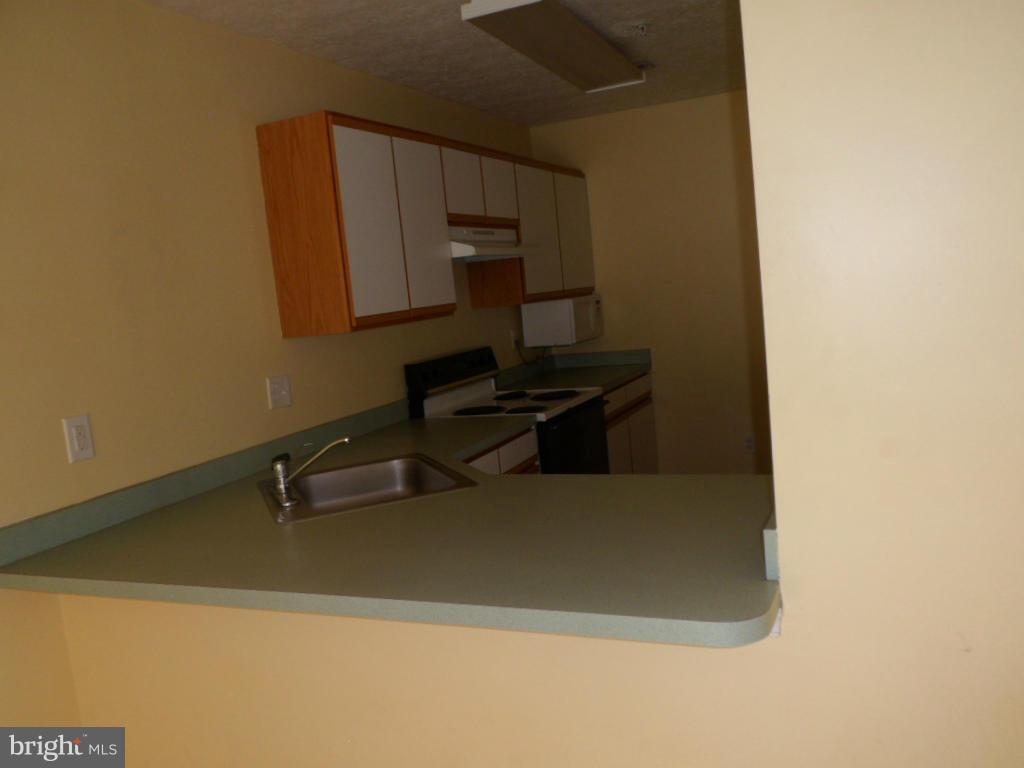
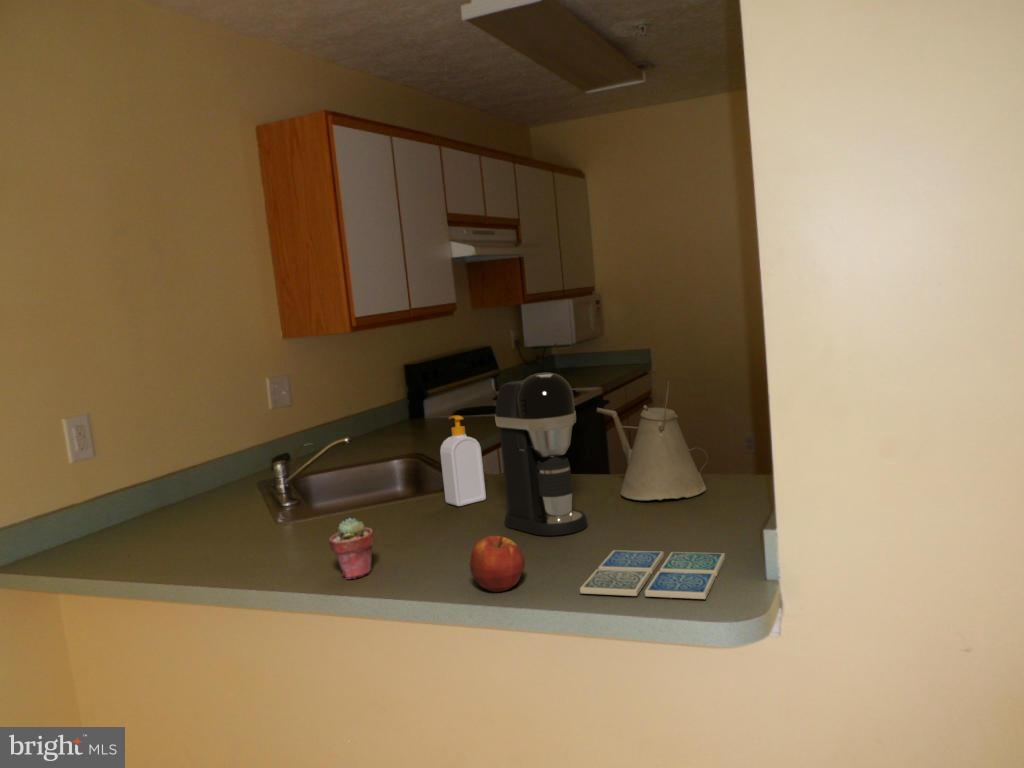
+ apple (496, 561)
+ kettle (652, 437)
+ potted succulent (352, 545)
+ coffee maker (538, 449)
+ drink coaster (657, 572)
+ soap bottle (460, 459)
